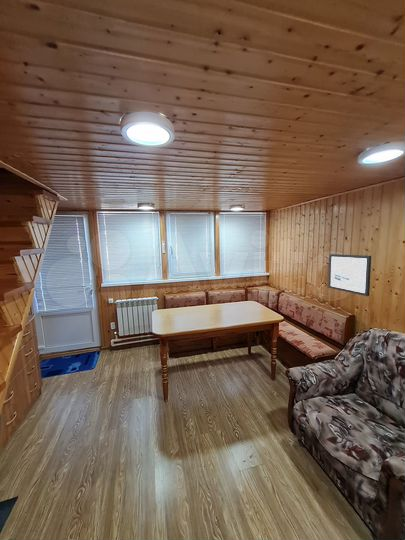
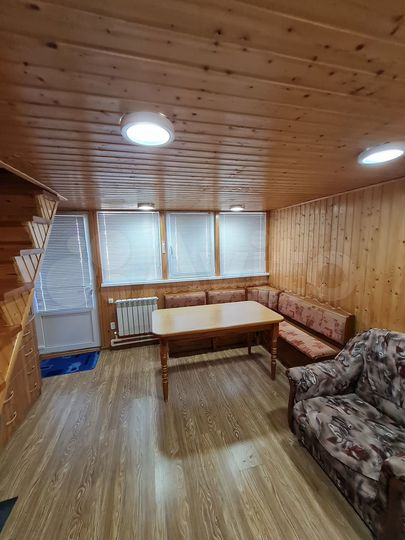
- wall art (347, 273)
